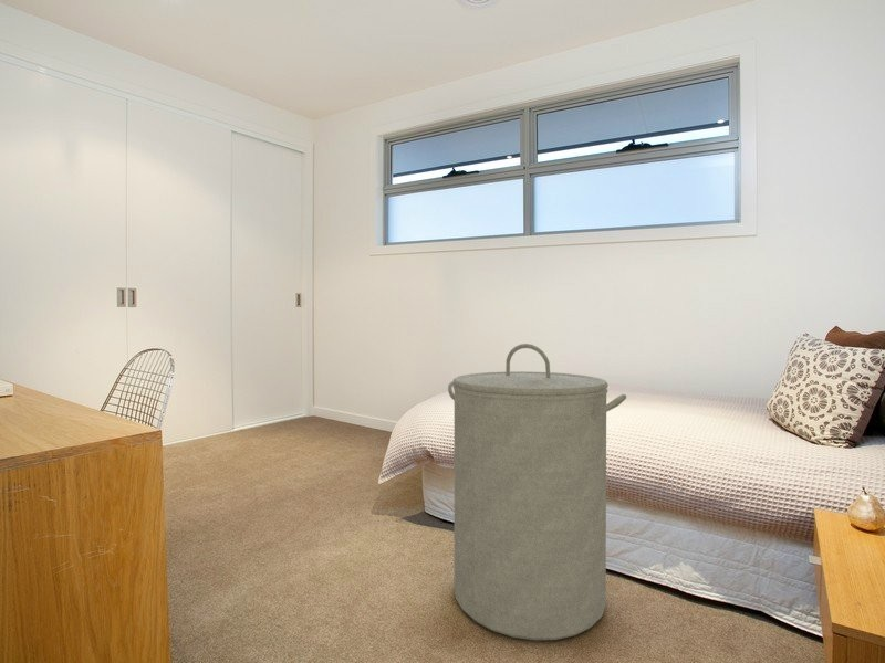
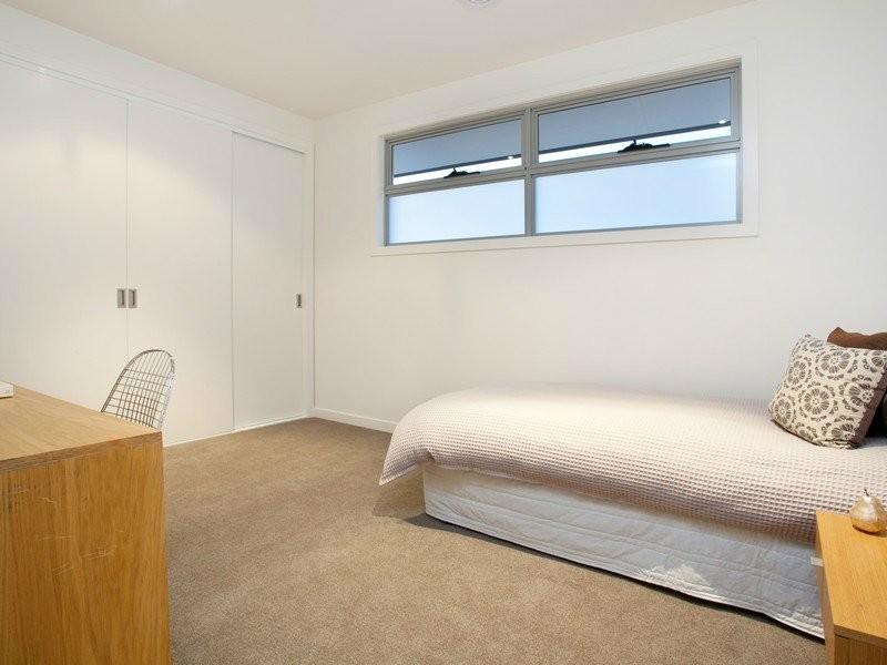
- laundry hamper (528, 470)
